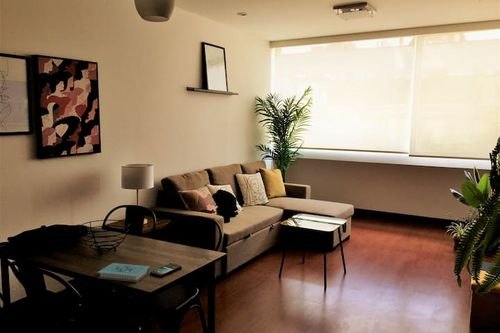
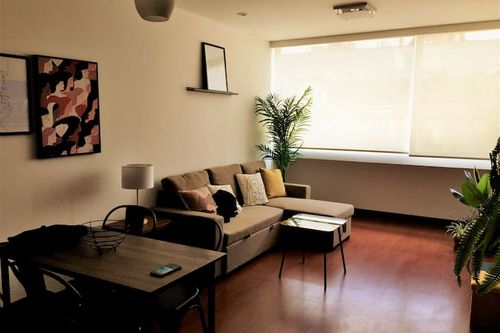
- book (124, 271)
